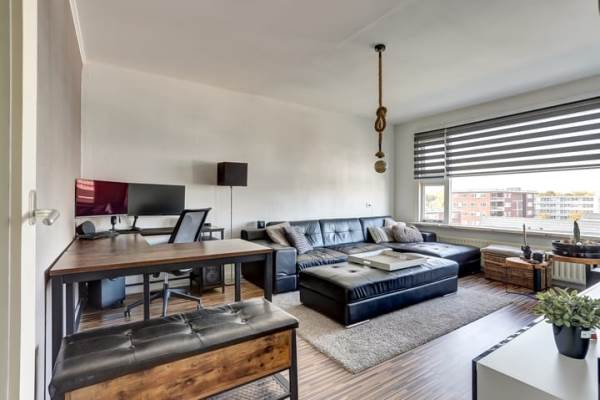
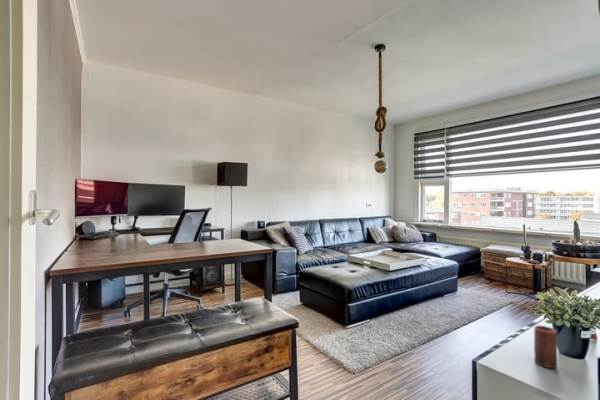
+ candle (545, 346)
